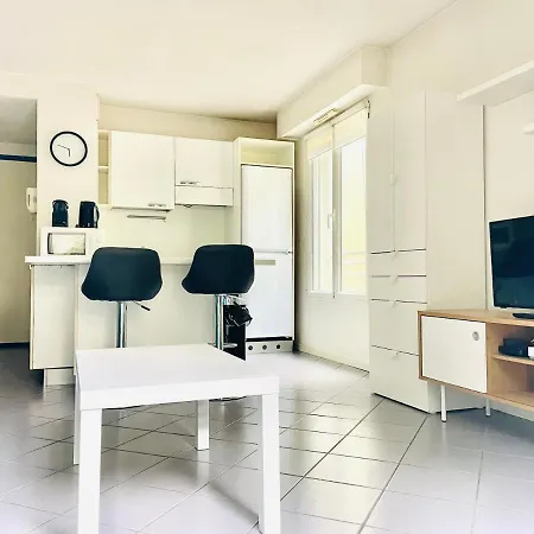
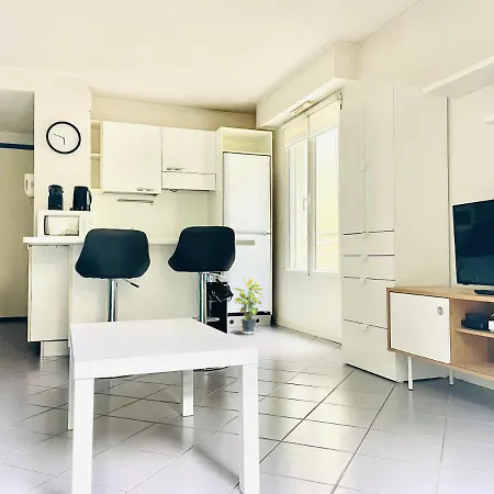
+ potted plant (249, 304)
